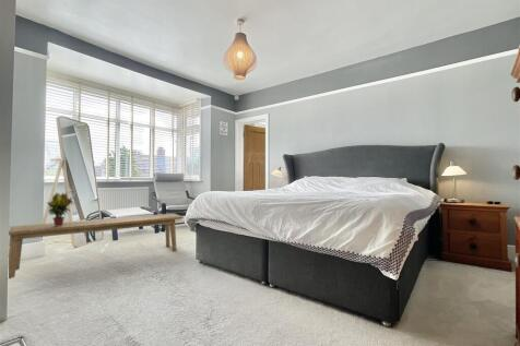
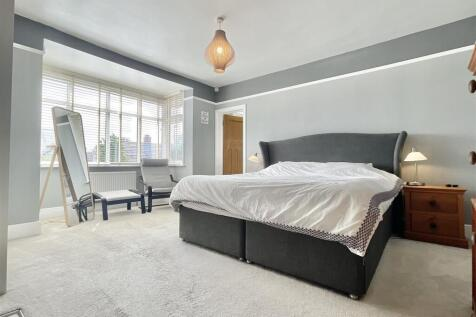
- potted plant (58, 208)
- bench (104, 229)
